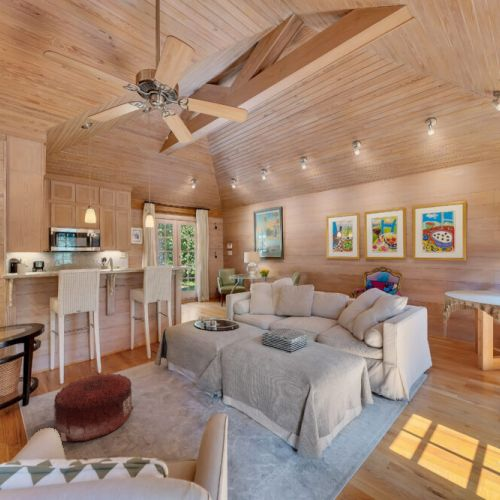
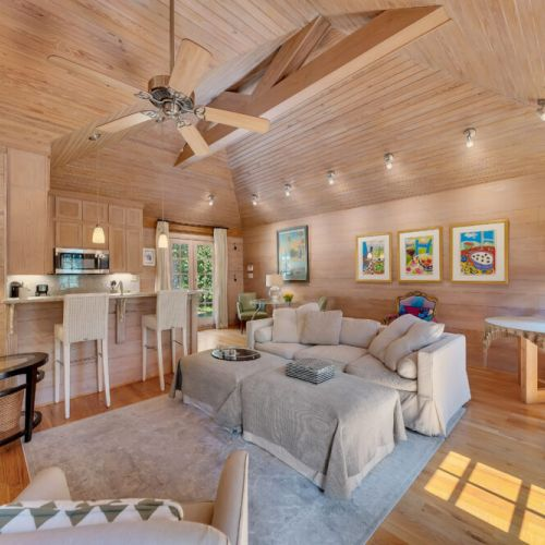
- pouf (95, 401)
